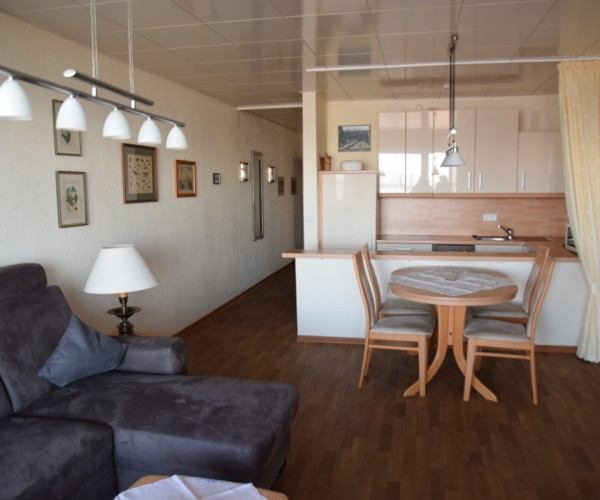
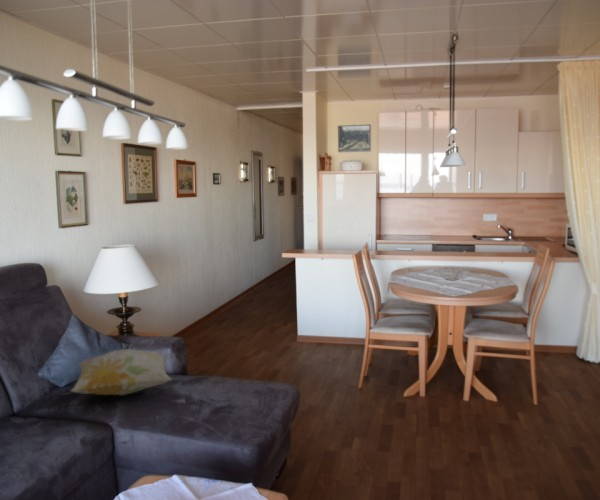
+ decorative pillow (122, 371)
